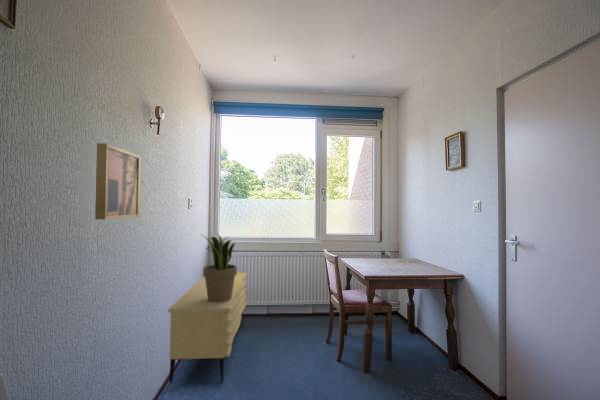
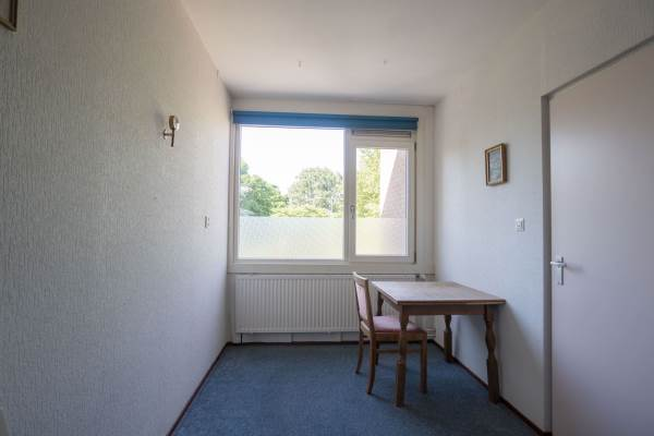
- sideboard (215, 315)
- wall art (120, 184)
- potted plant (217, 265)
